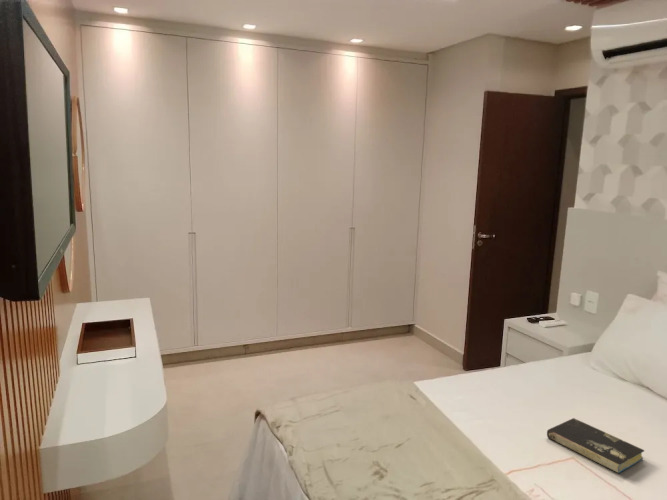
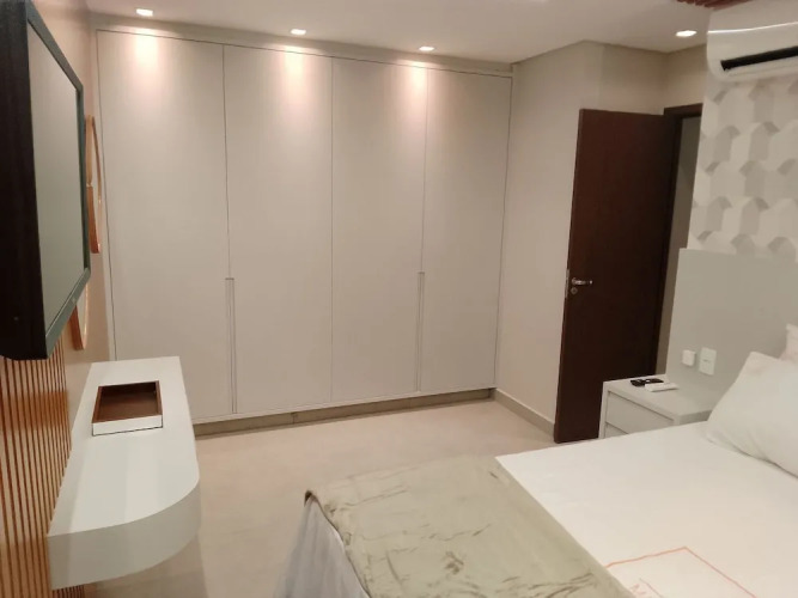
- book (593, 443)
